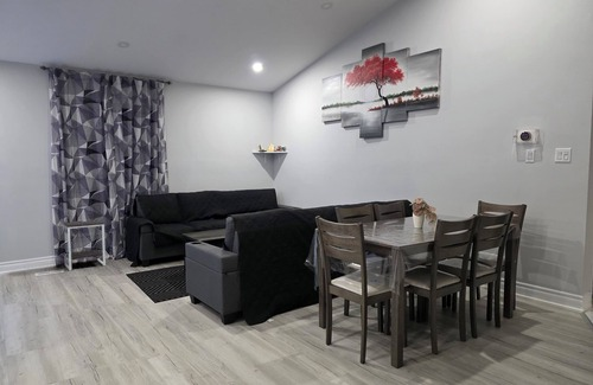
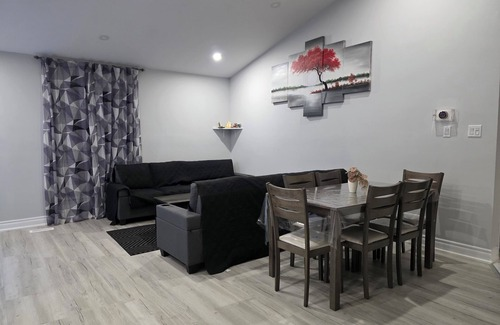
- side table (84, 251)
